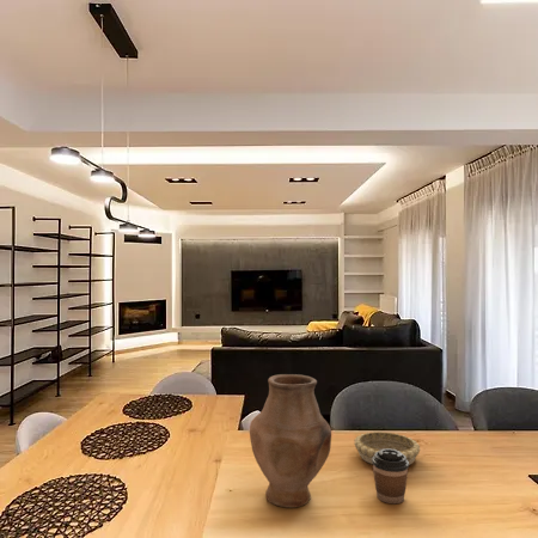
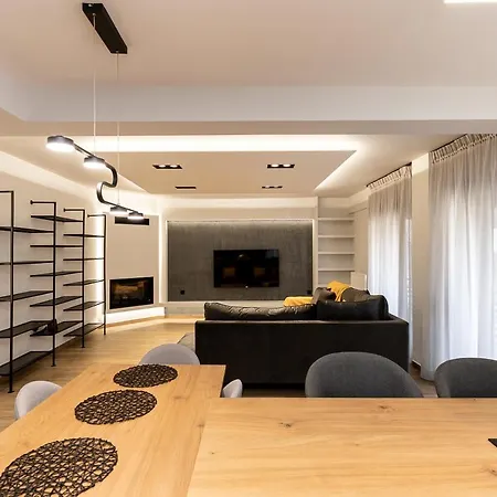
- vase (289, 436)
- decorative bowl (386, 447)
- coffee cup (390, 472)
